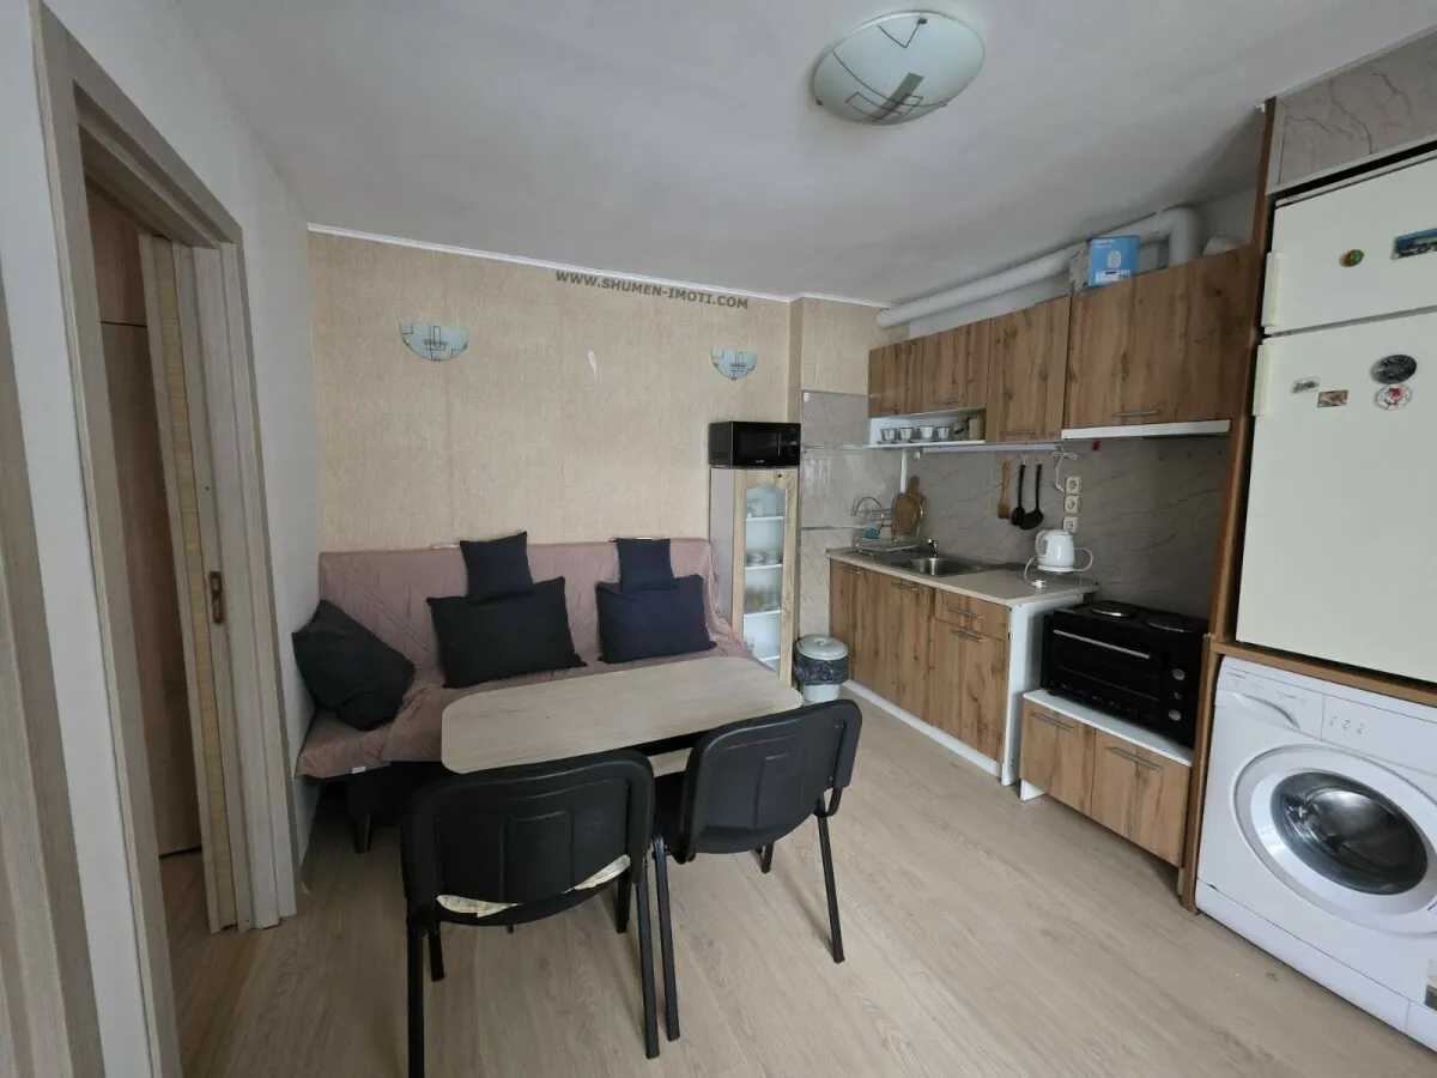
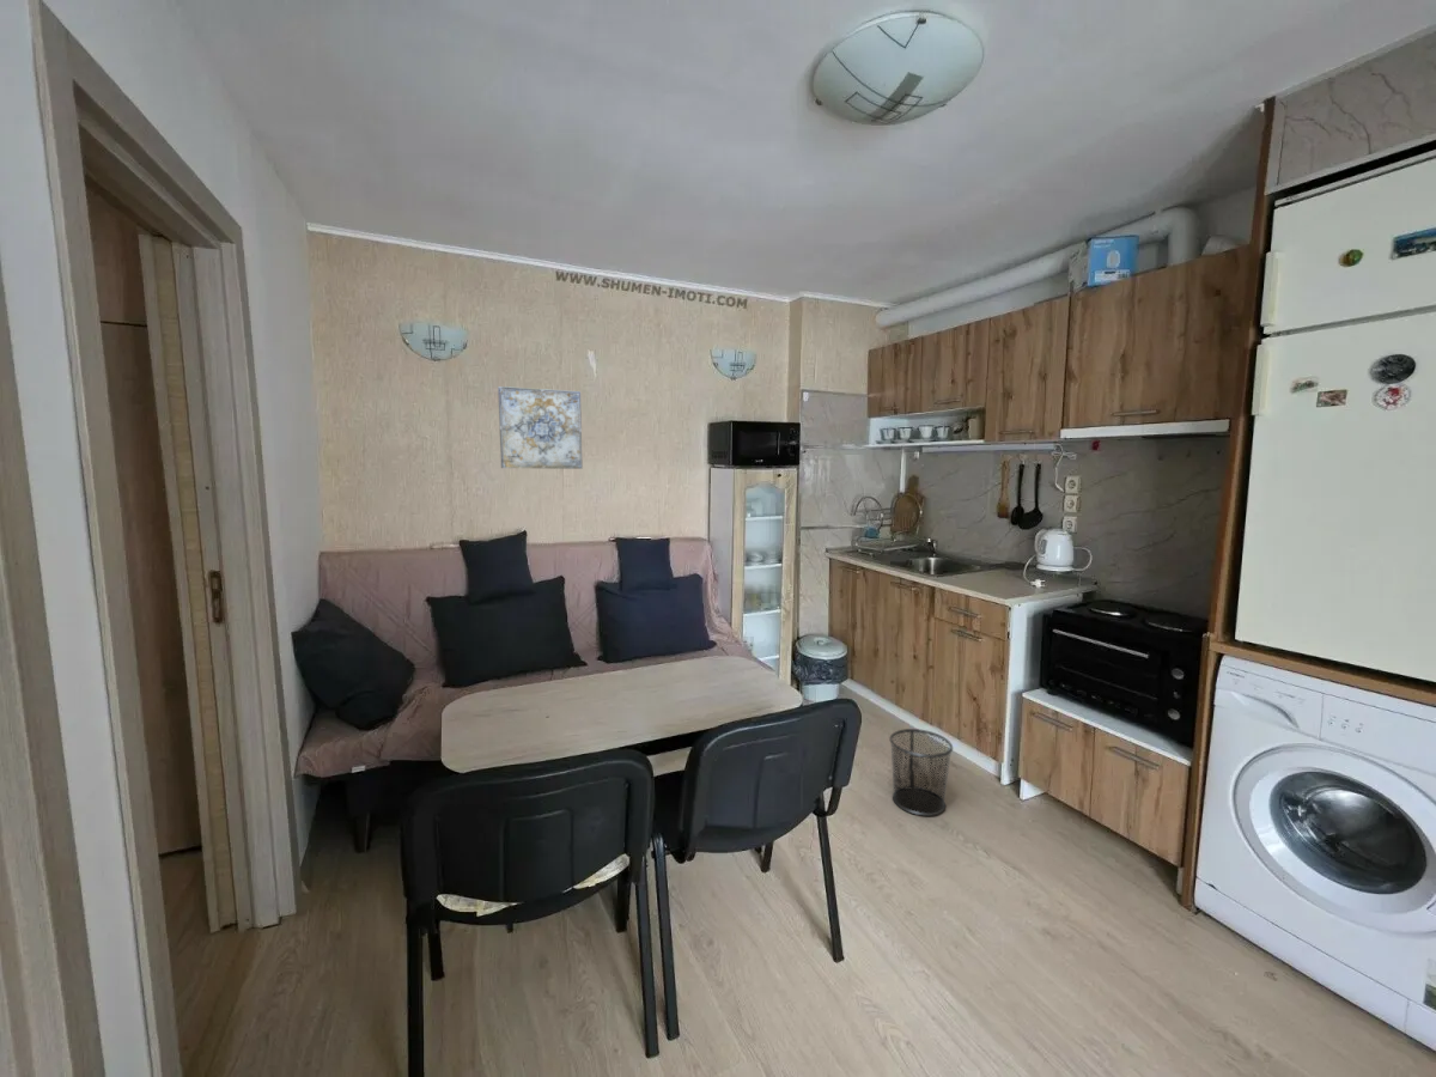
+ waste bin (919, 771)
+ wall art (541, 428)
